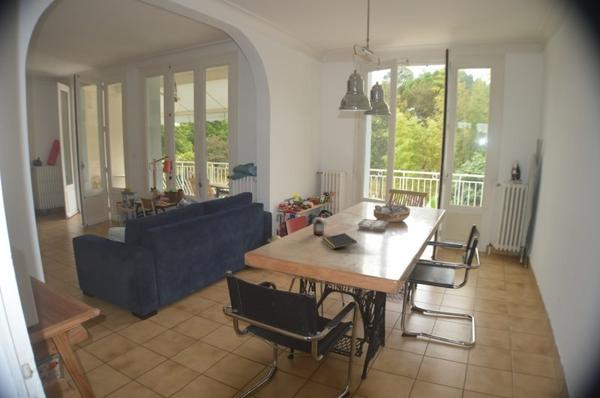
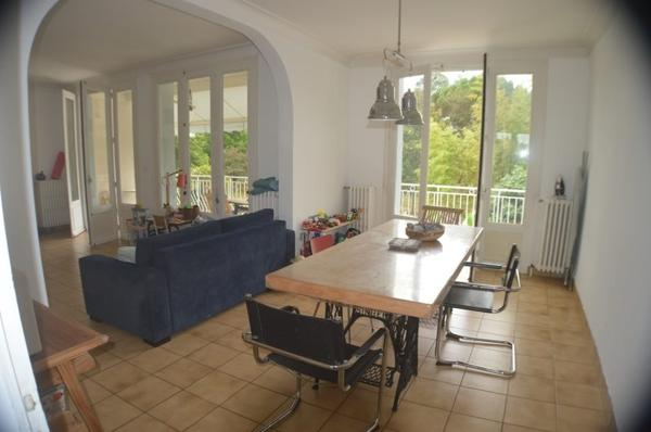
- notepad (338, 240)
- jar (320, 226)
